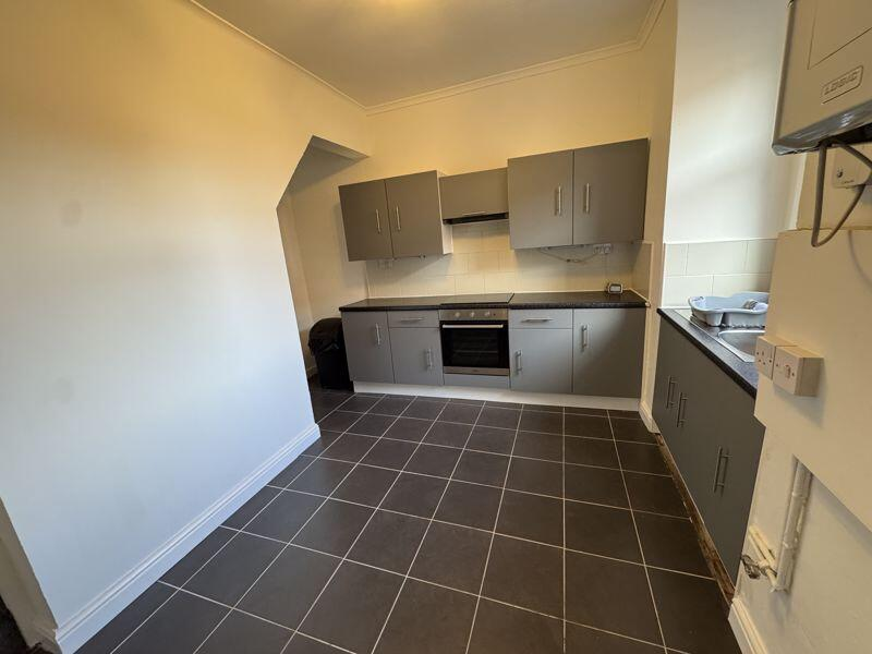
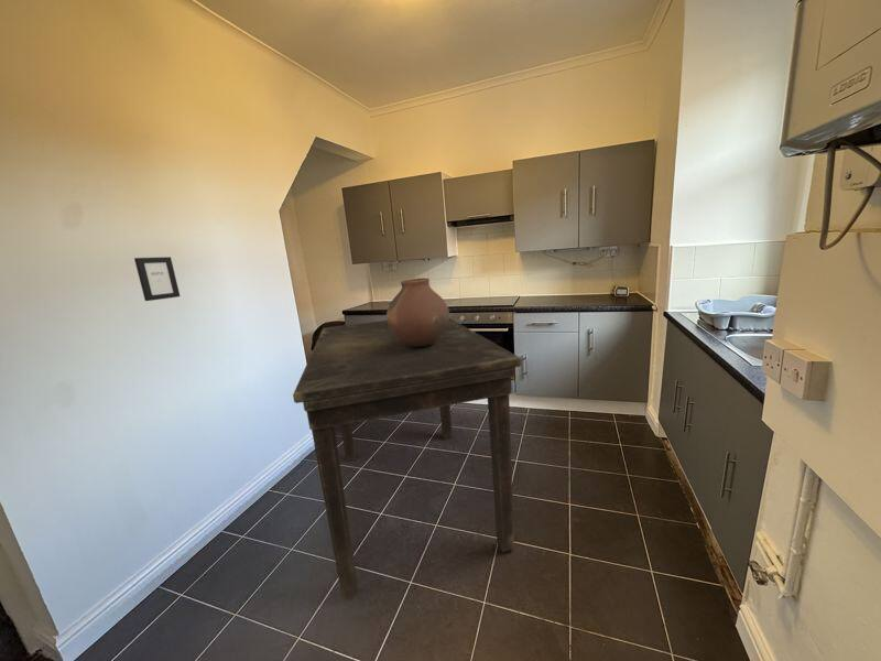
+ vase (417, 312)
+ dining table (401, 413)
+ picture frame (157, 278)
